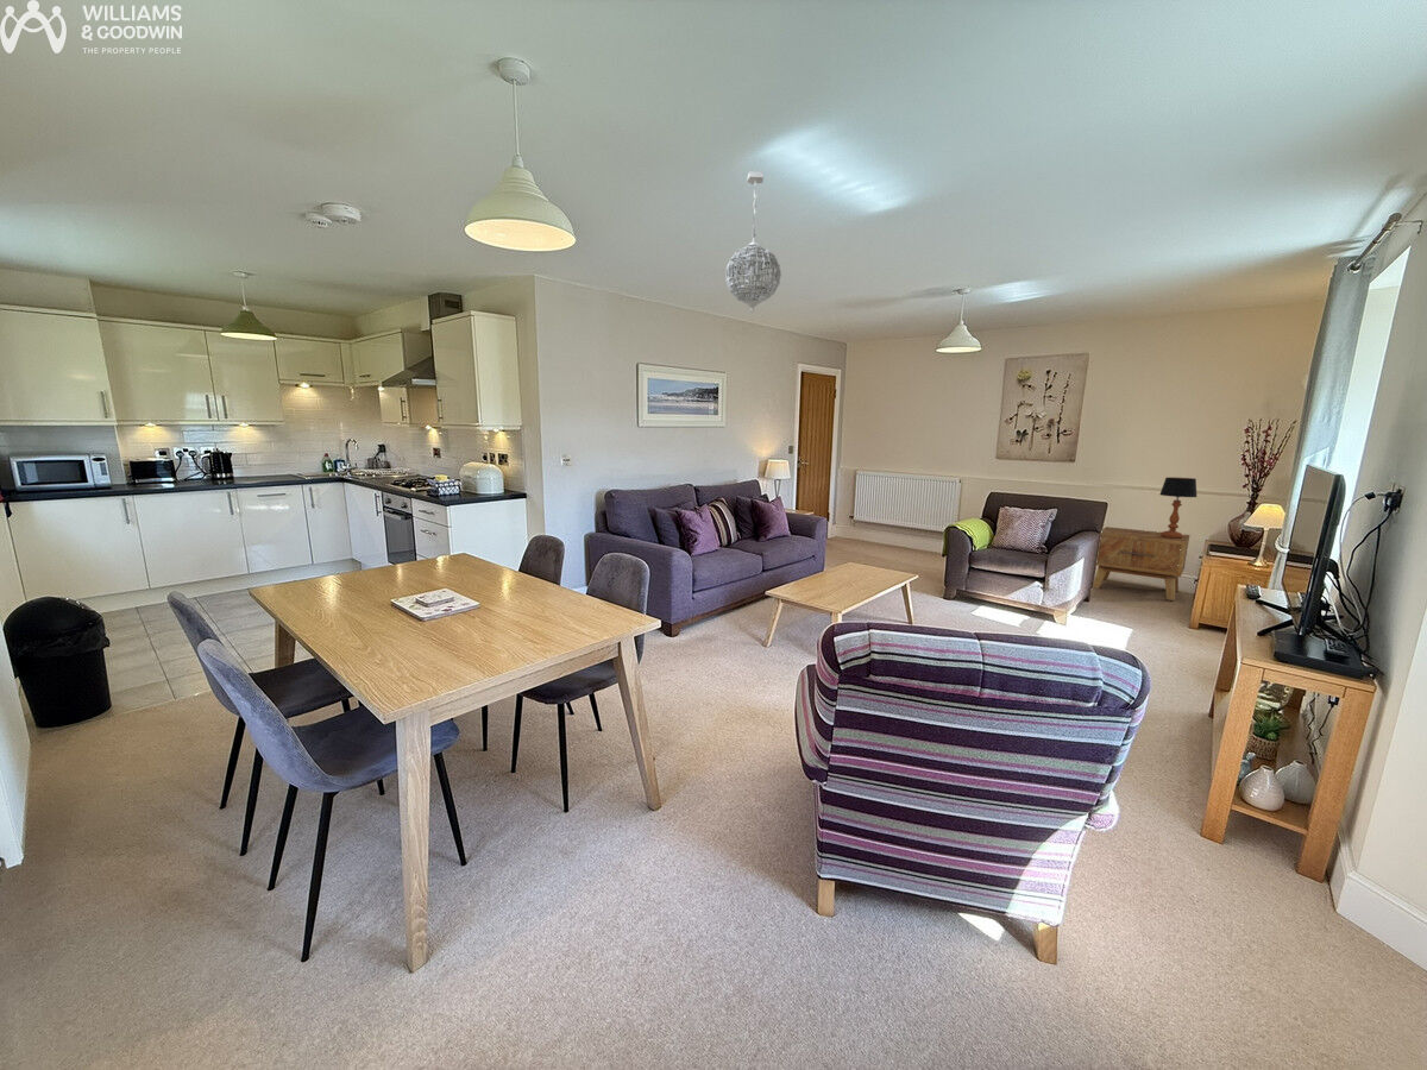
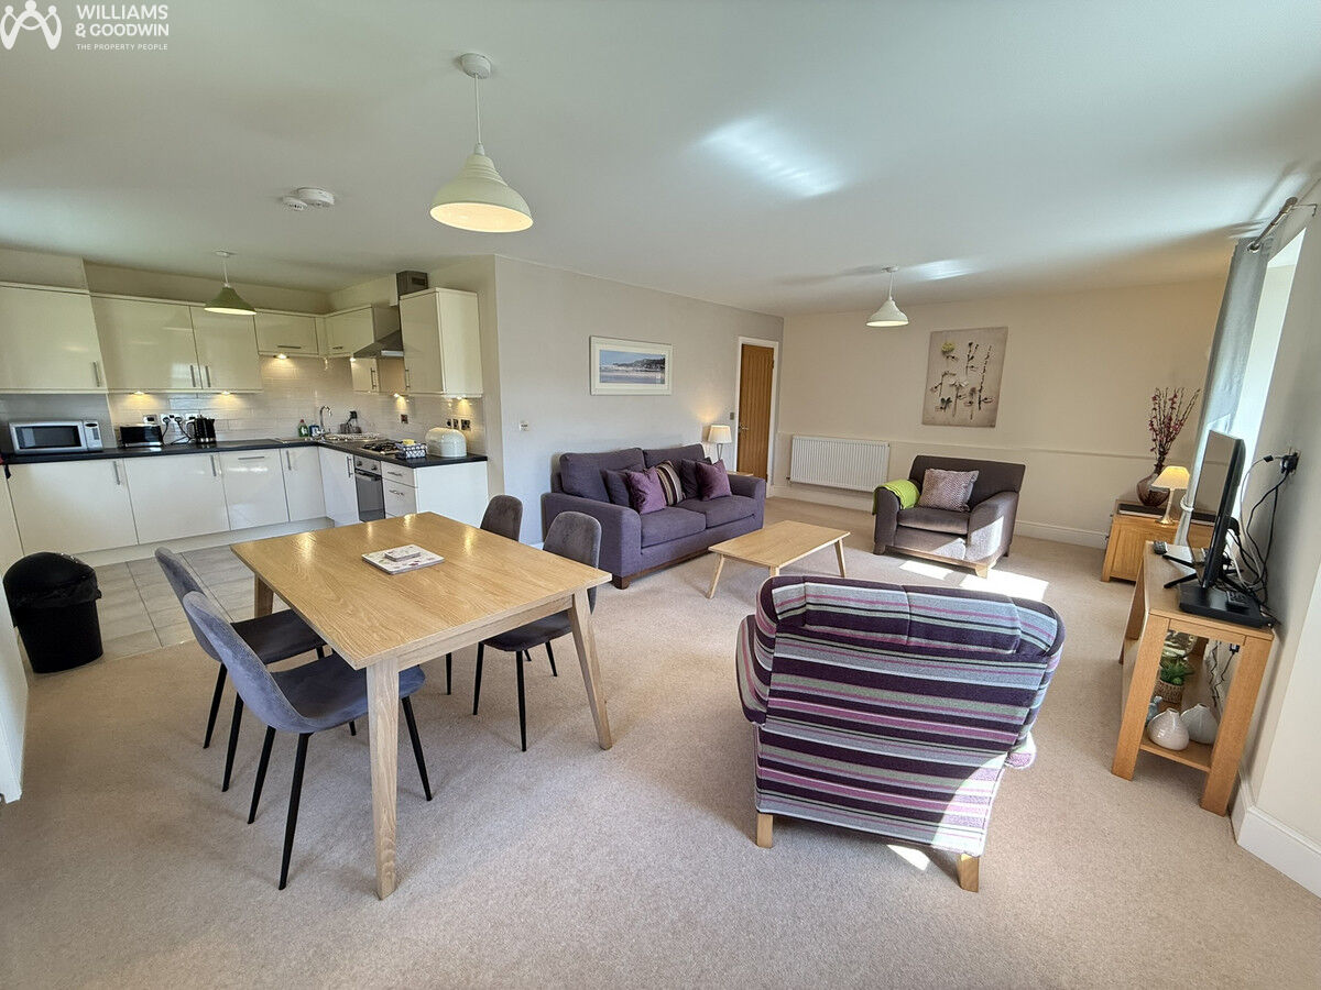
- table lamp (1176, 508)
- side table (1138, 561)
- pendant light (753, 245)
